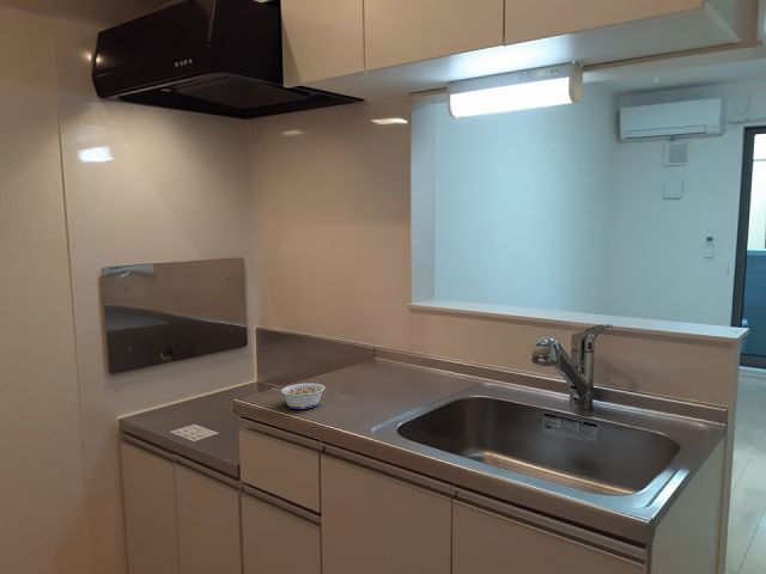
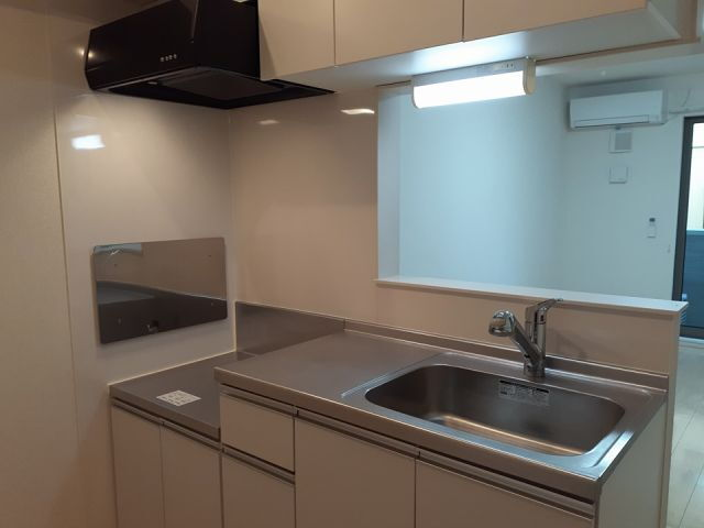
- legume (302, 395)
